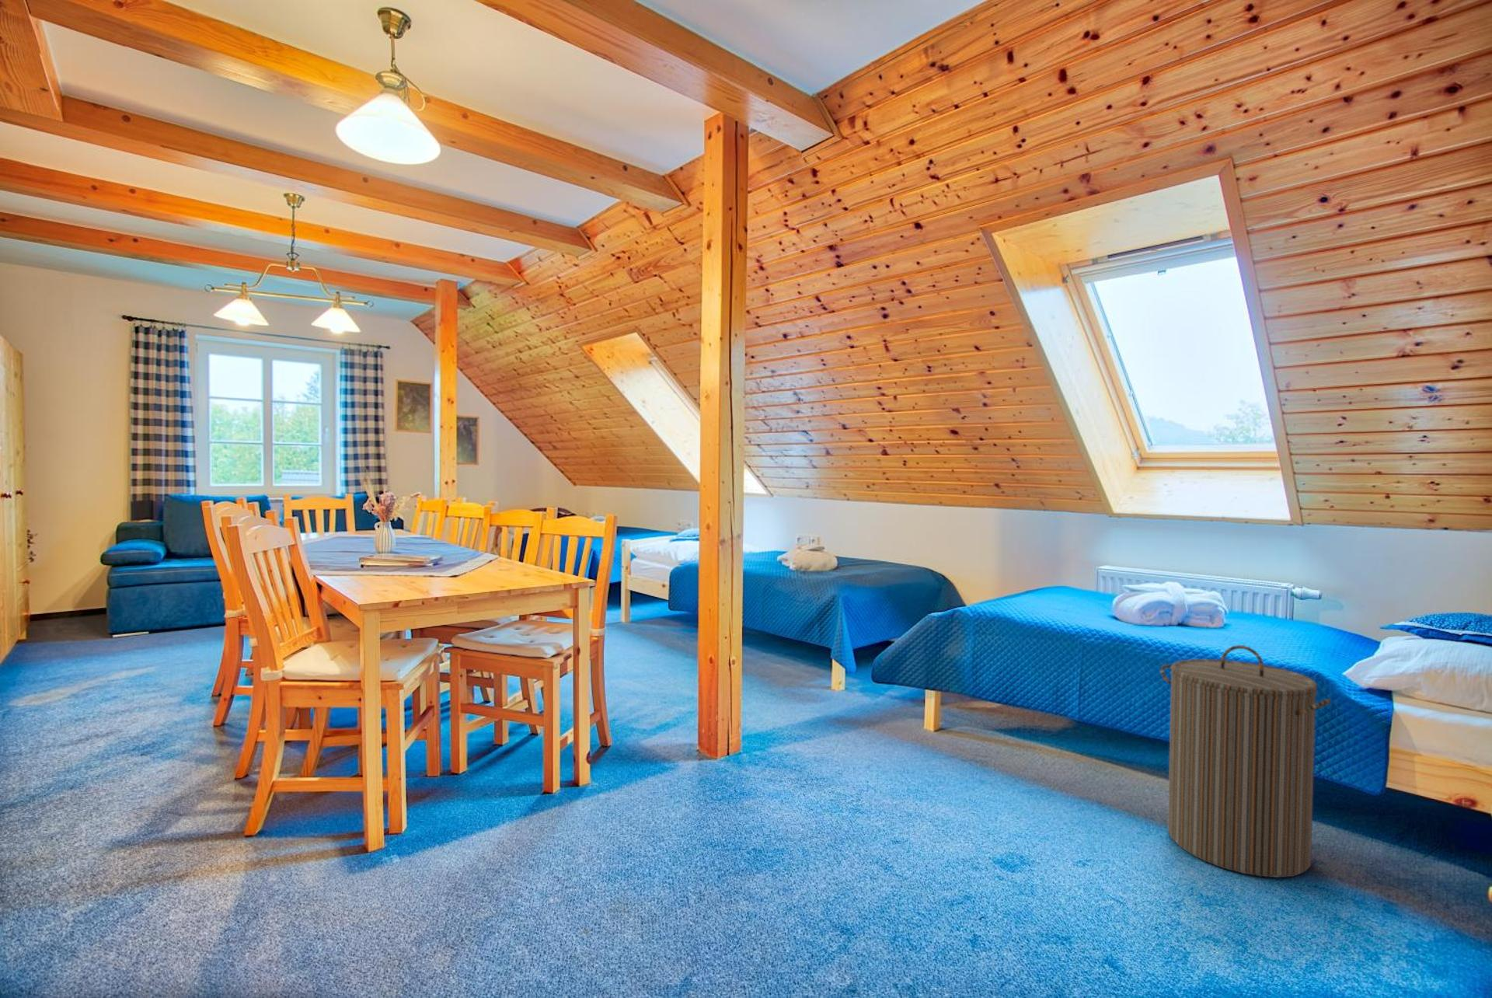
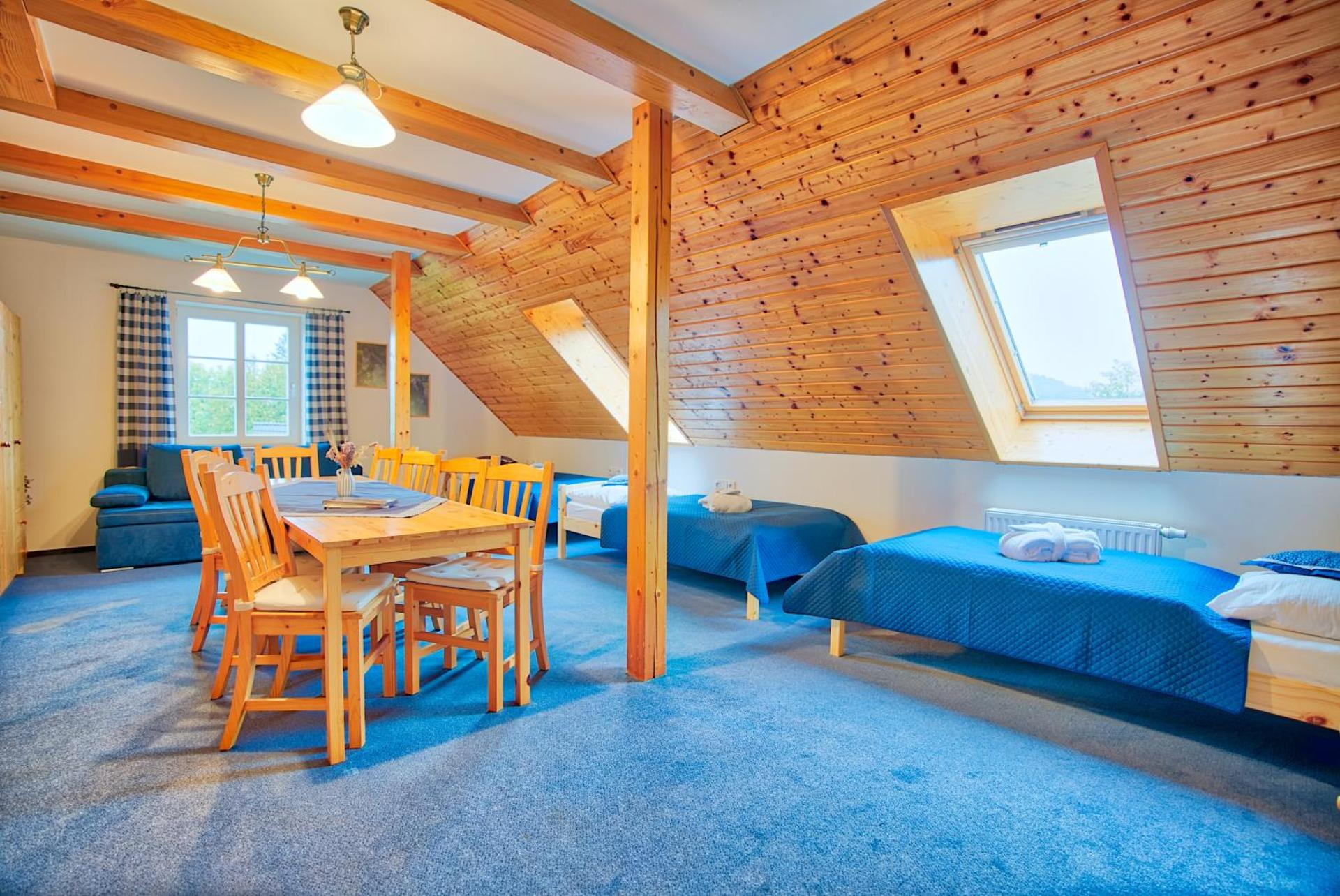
- laundry hamper (1238, 746)
